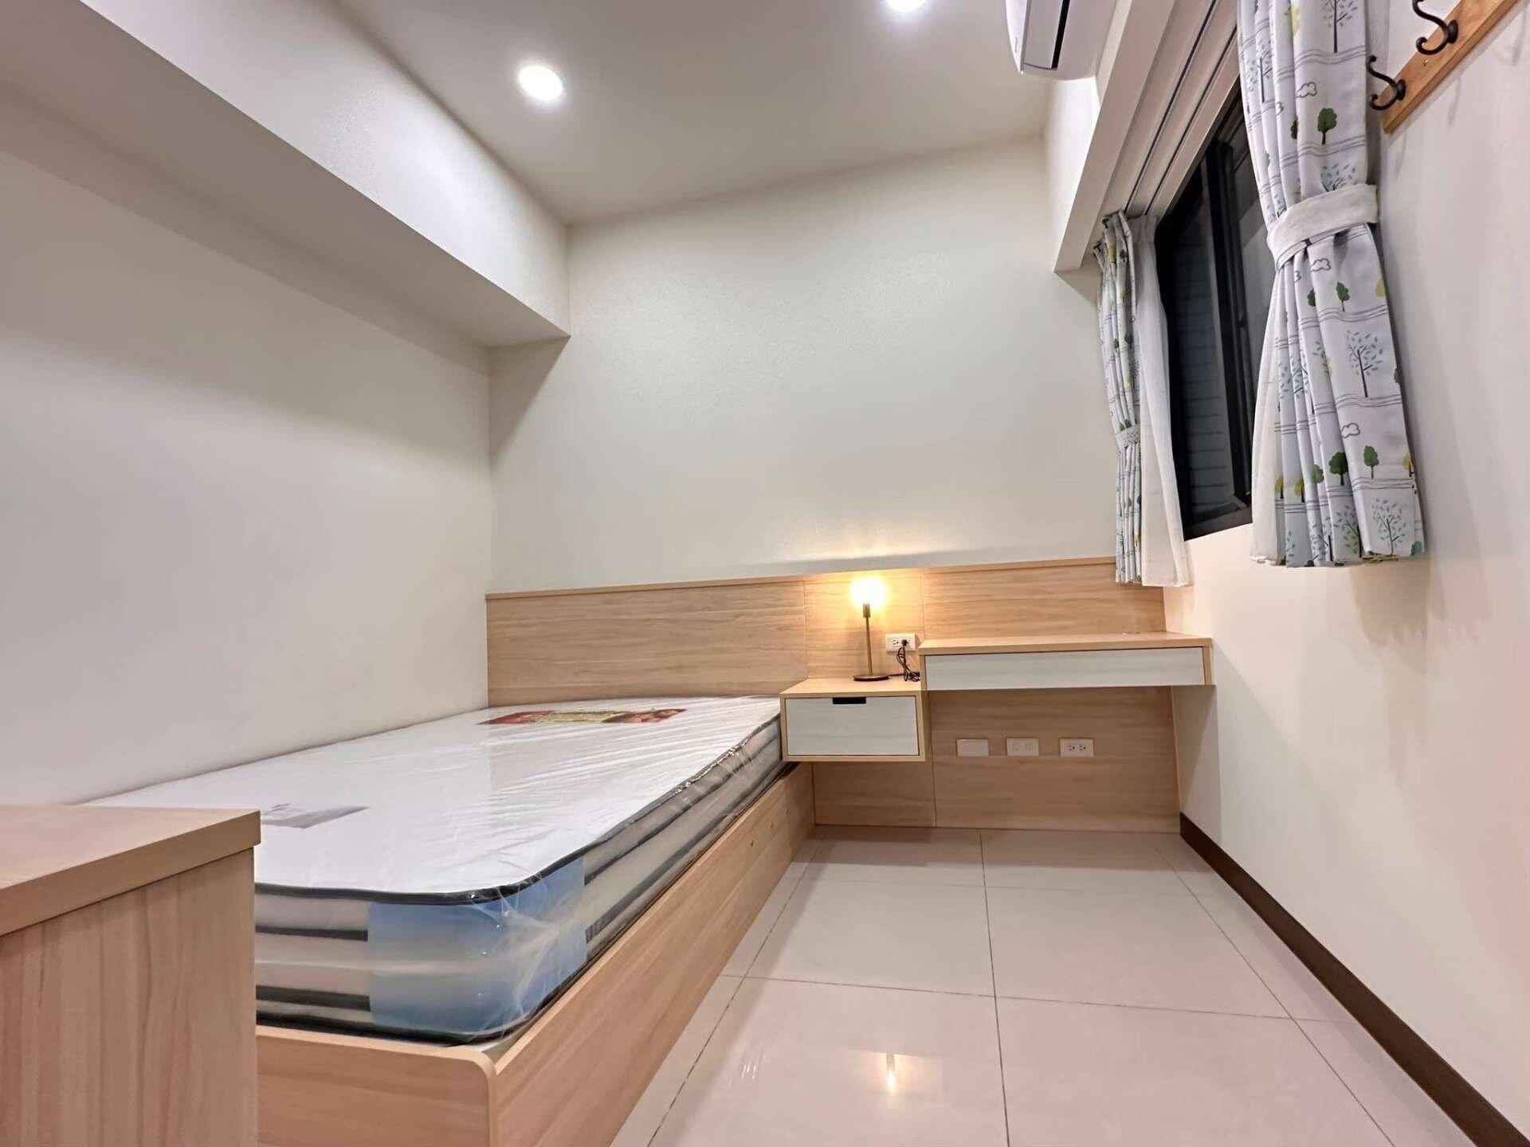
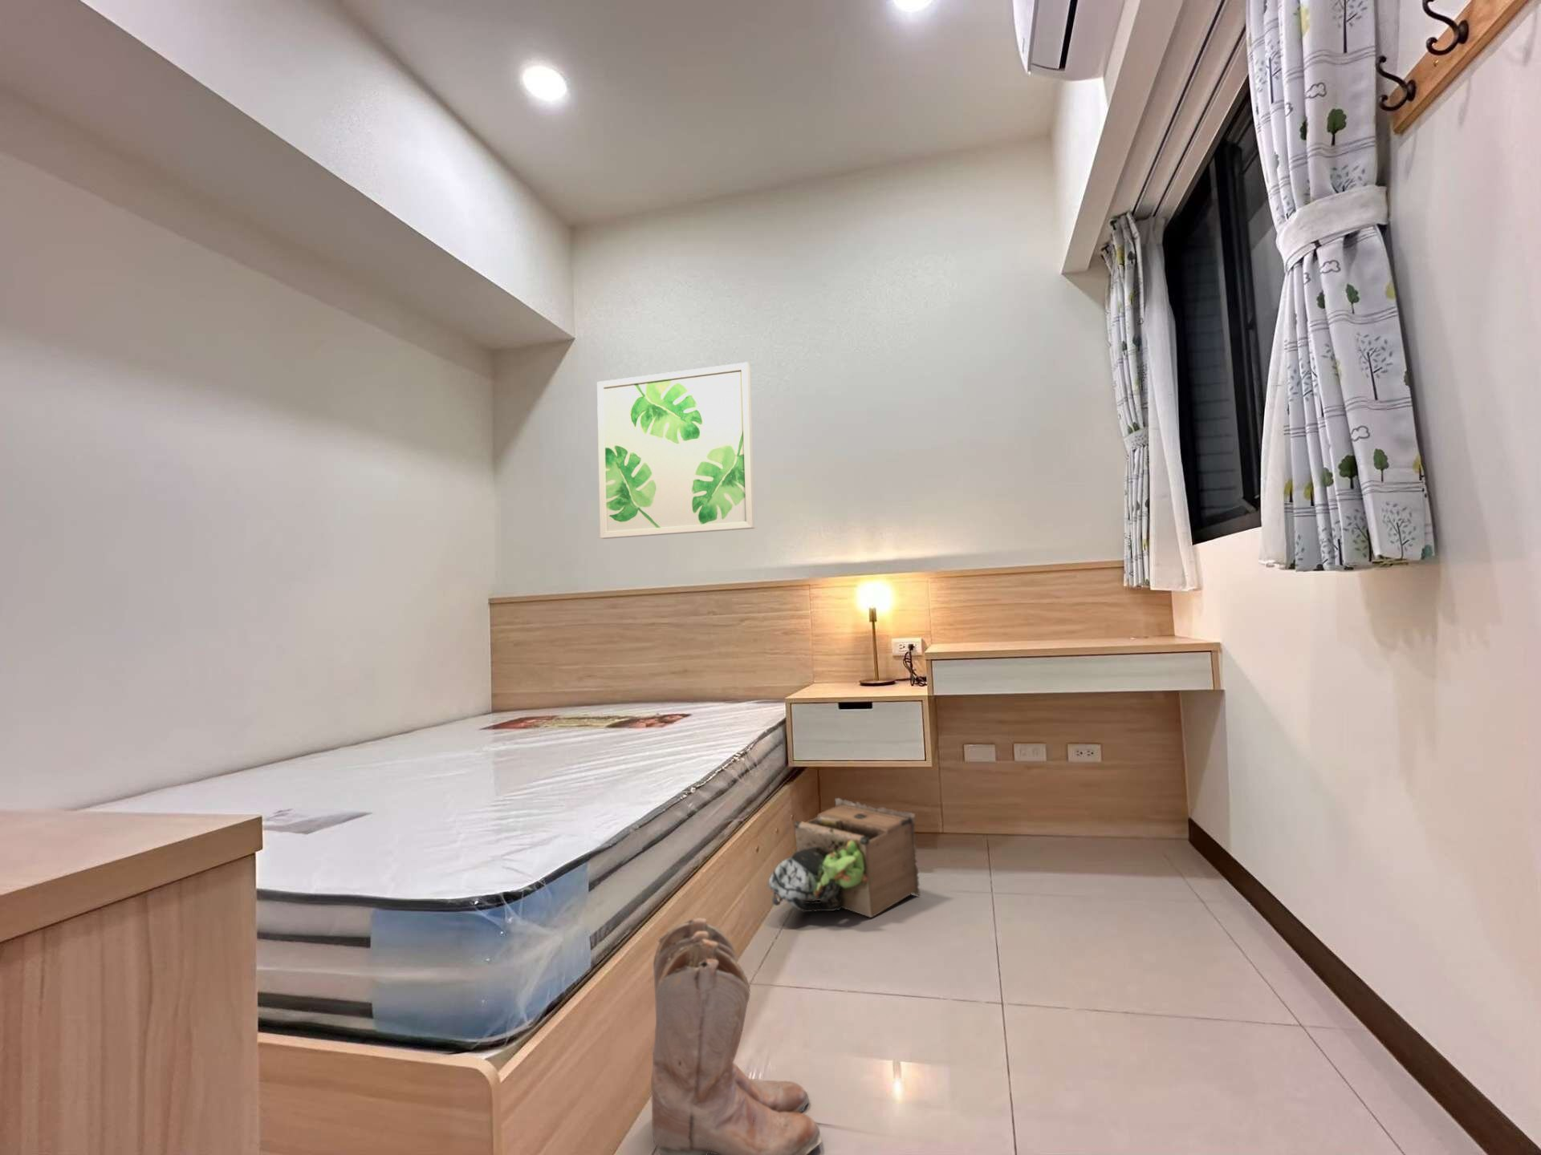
+ wall art (673, 453)
+ cardboard box (847, 858)
+ boots (733, 1029)
